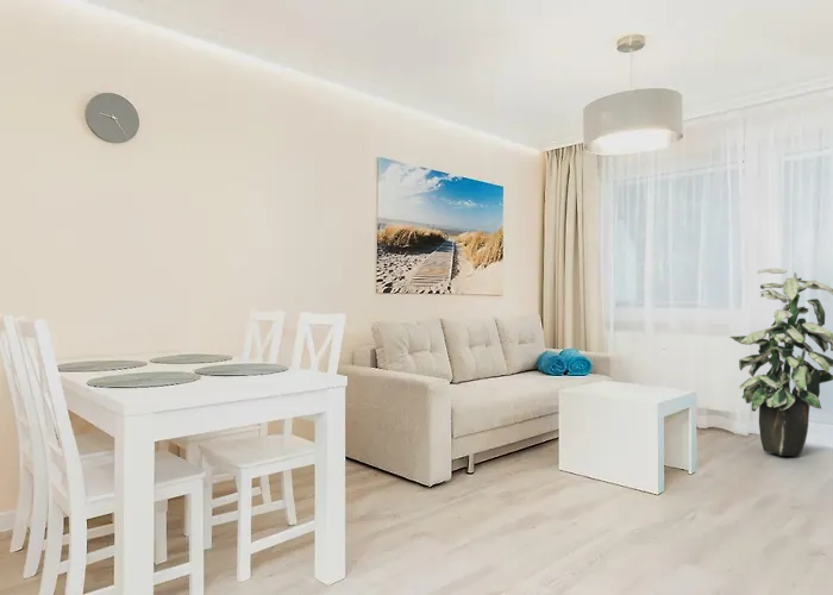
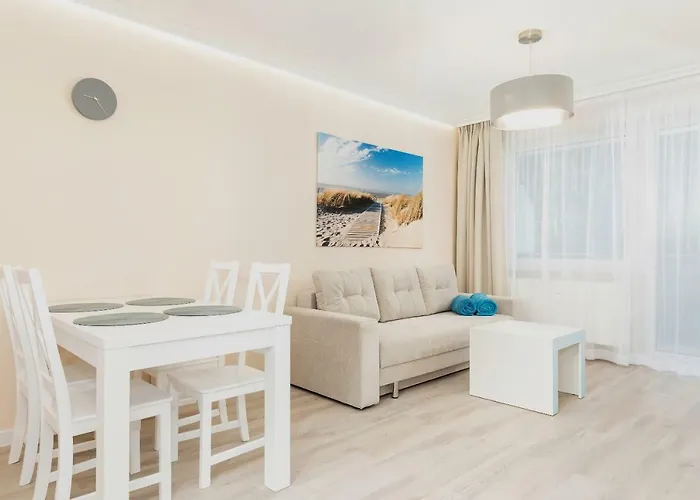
- indoor plant (782, 361)
